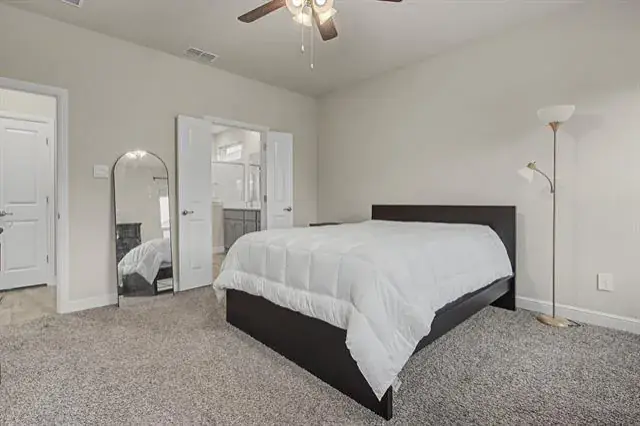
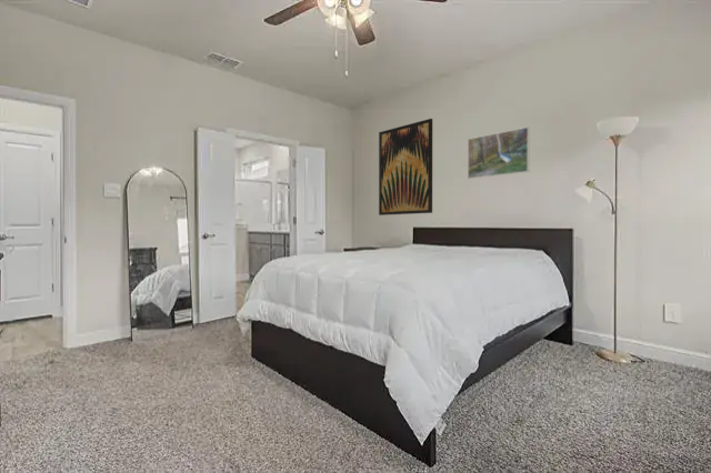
+ wall art (403, 170)
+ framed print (497, 154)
